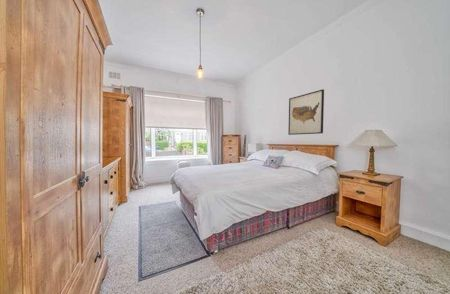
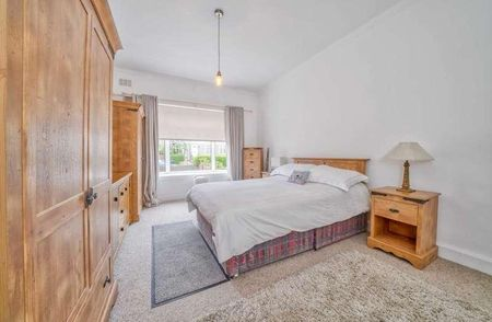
- wall art (304, 114)
